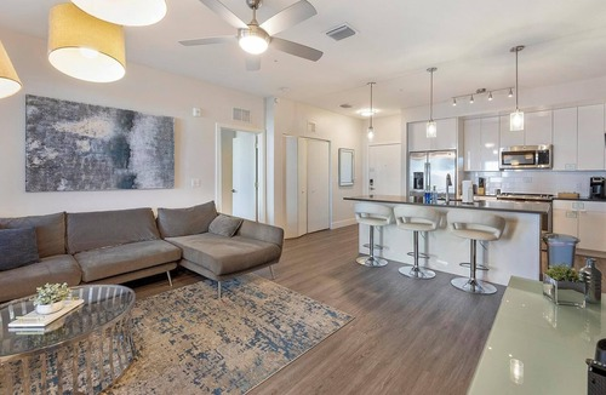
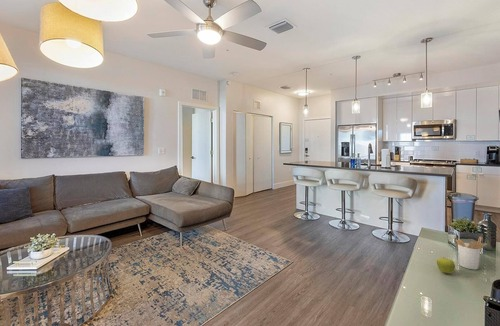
+ fruit (445, 265)
+ utensil holder (471, 252)
